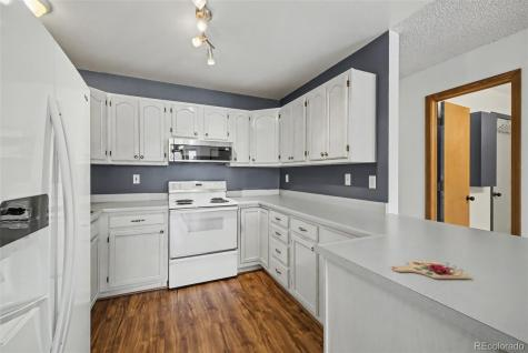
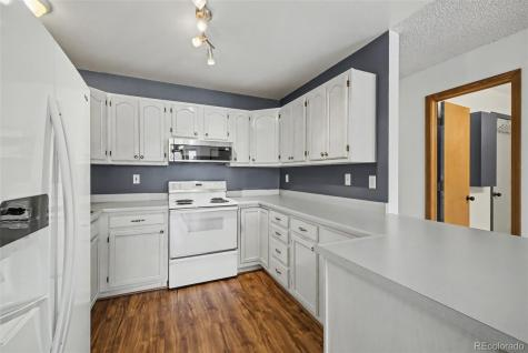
- cutting board (422, 266)
